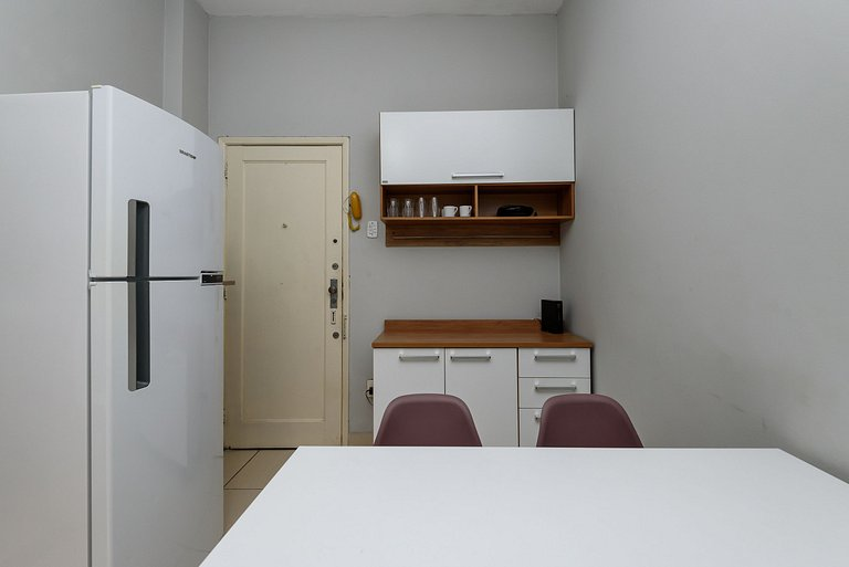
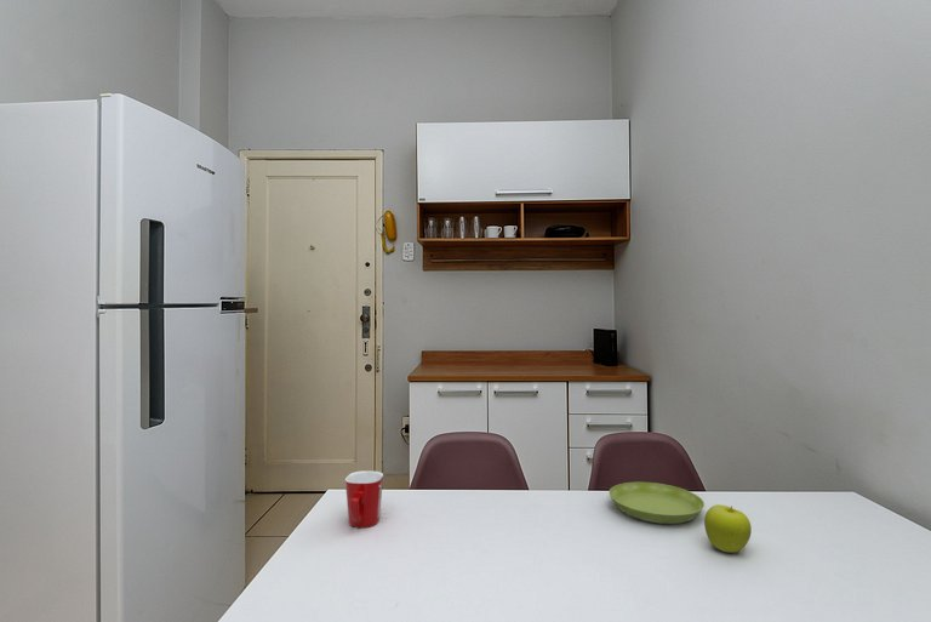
+ fruit (727, 527)
+ mug (361, 502)
+ saucer (655, 503)
